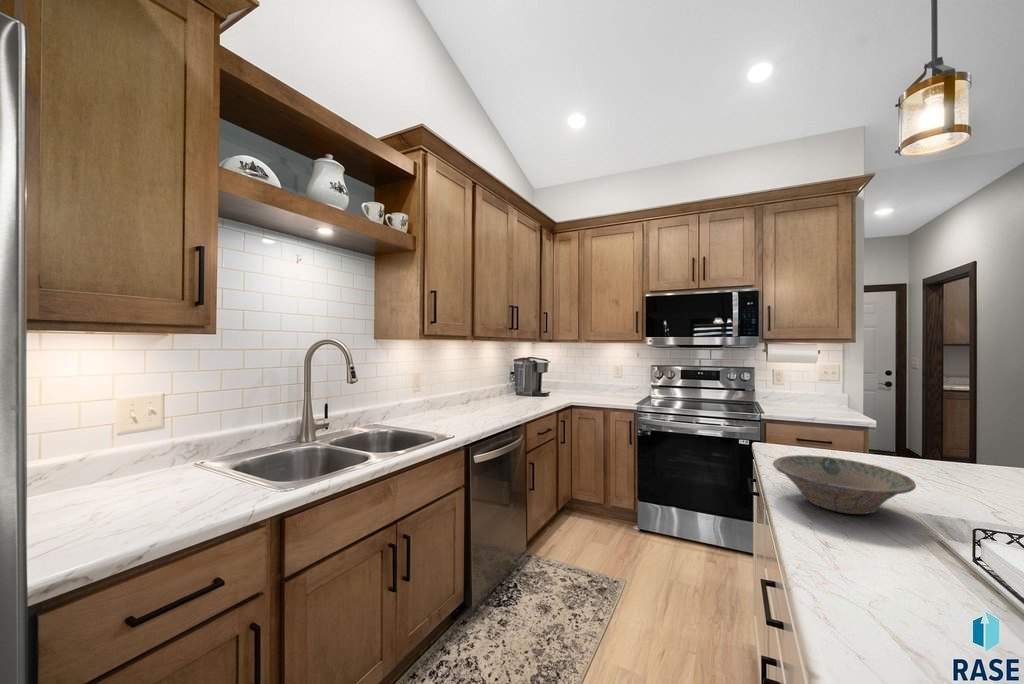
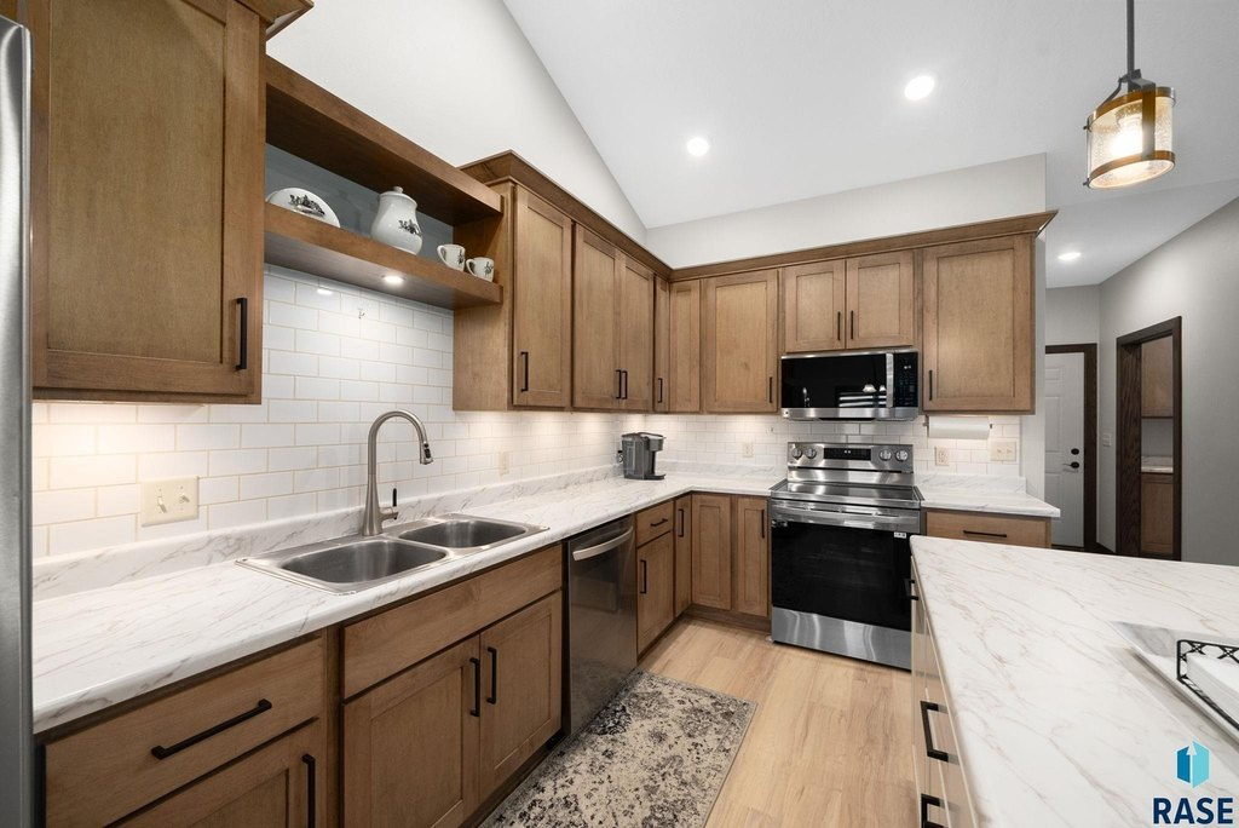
- bowl (838, 487)
